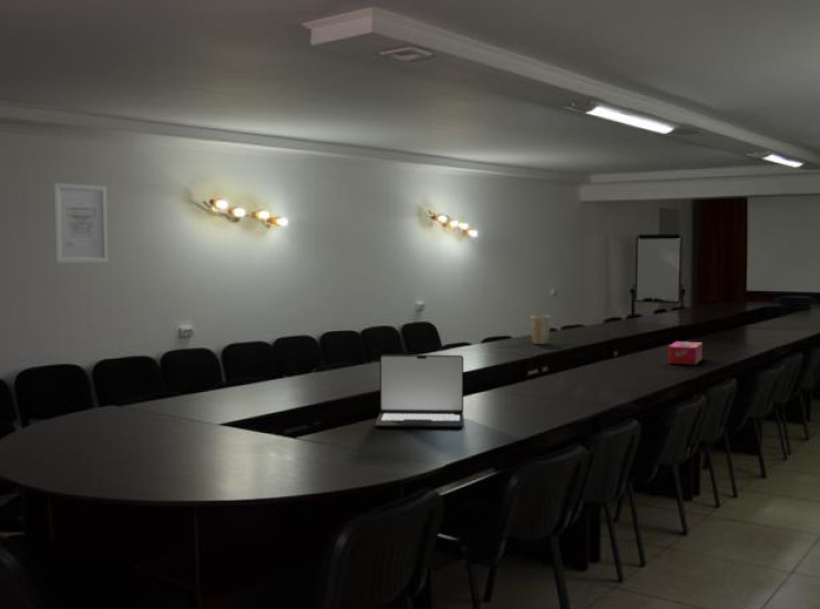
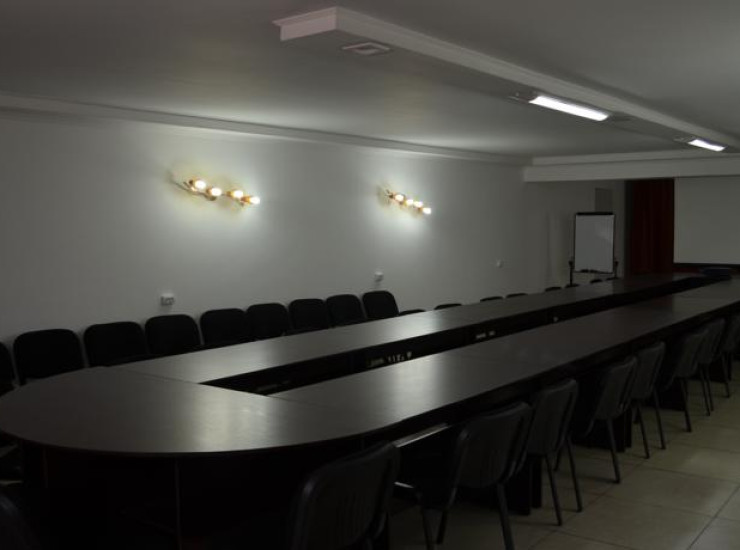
- laptop (420, 390)
- tissue box (685, 352)
- wall art (81, 224)
- plant pot (540, 329)
